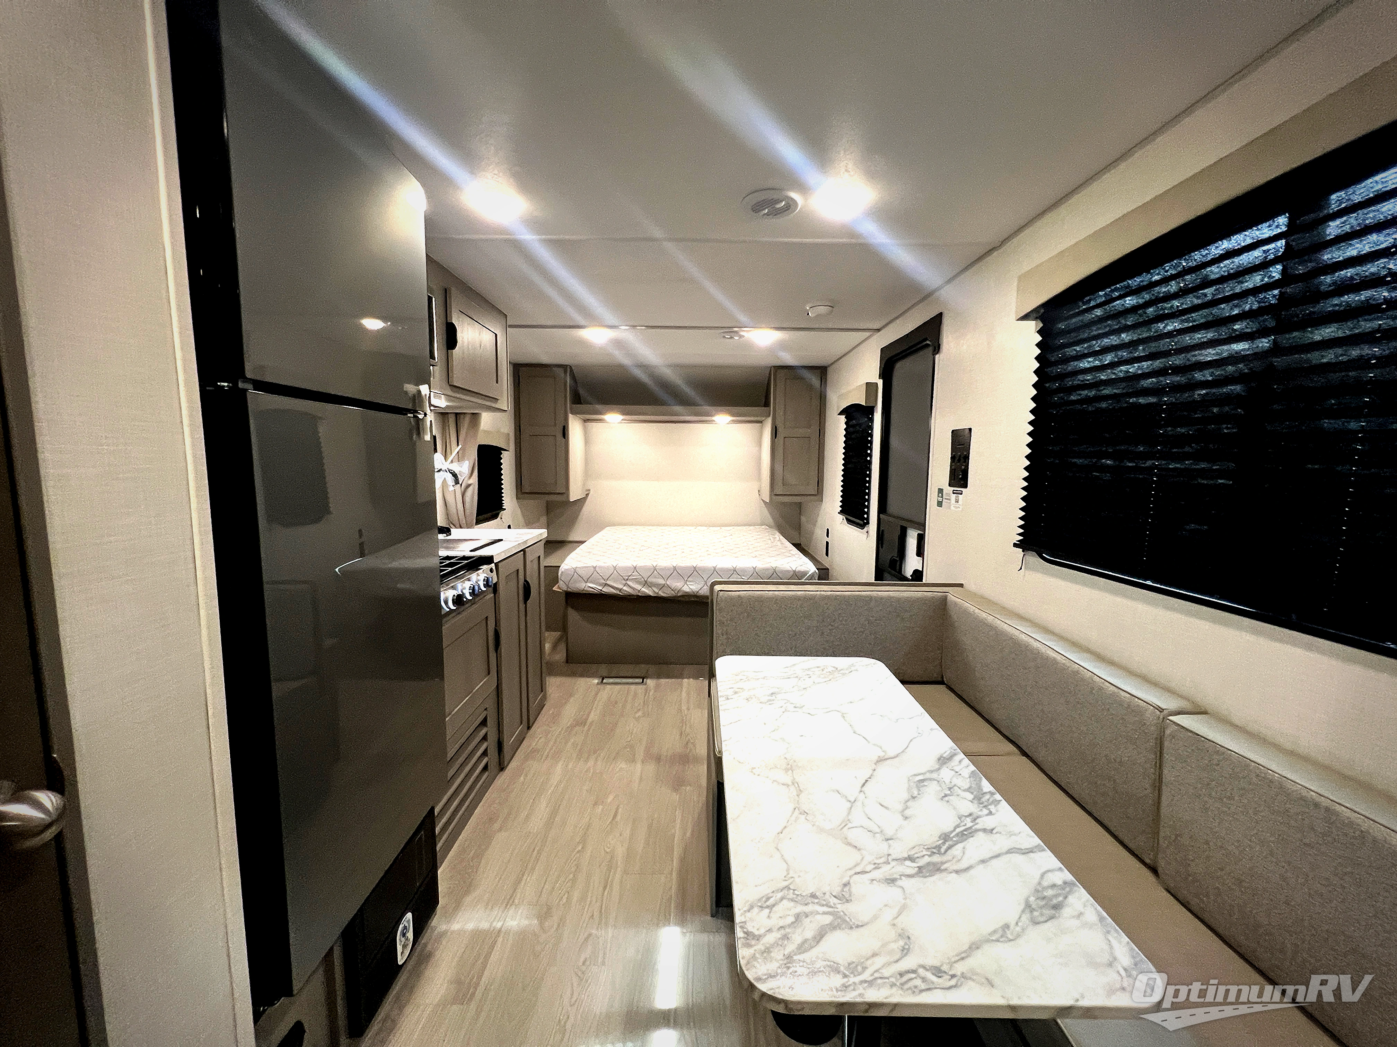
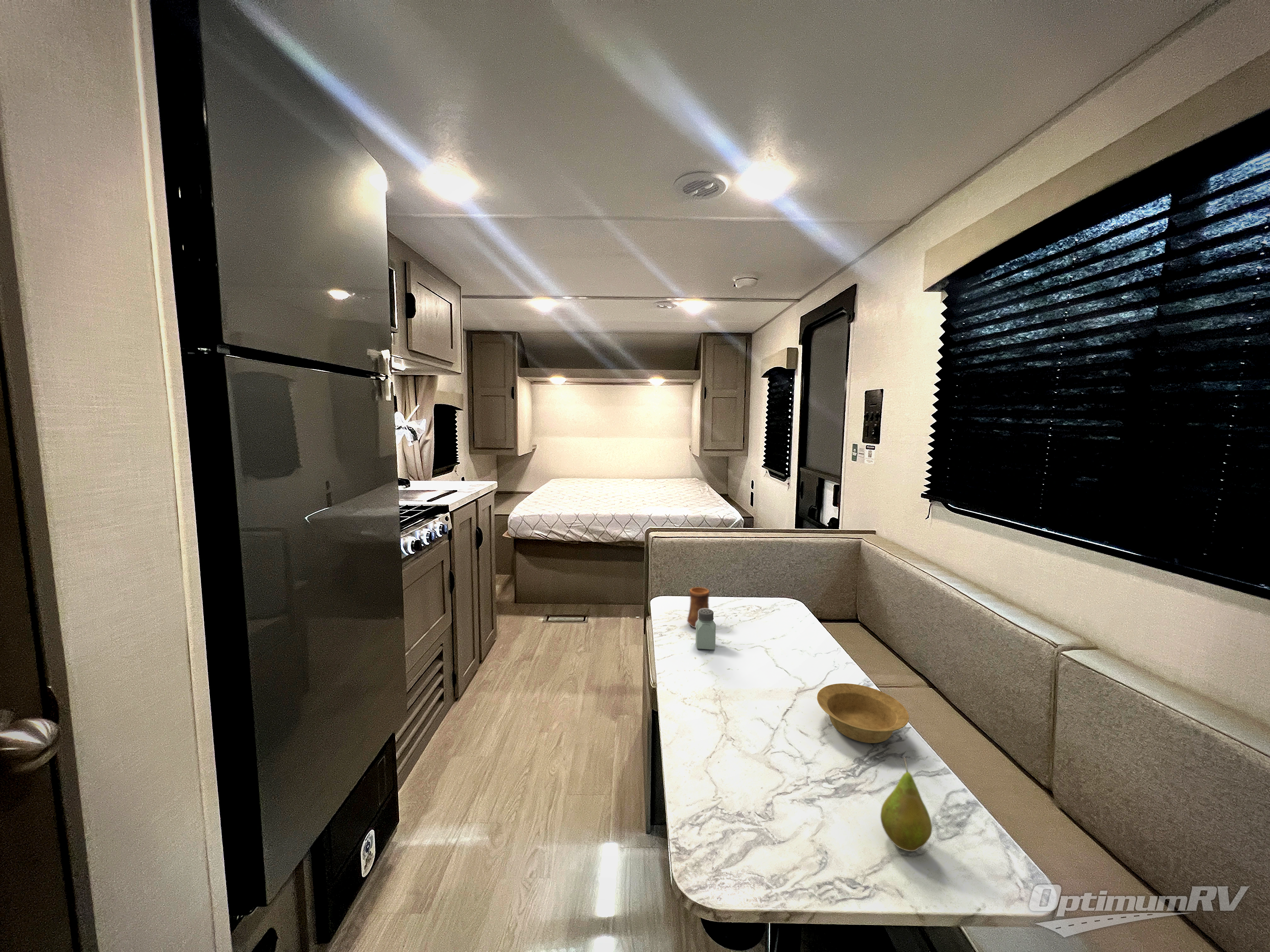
+ saltshaker (706, 629)
+ fruit (906, 806)
+ cup (699, 608)
+ bowl (861, 717)
